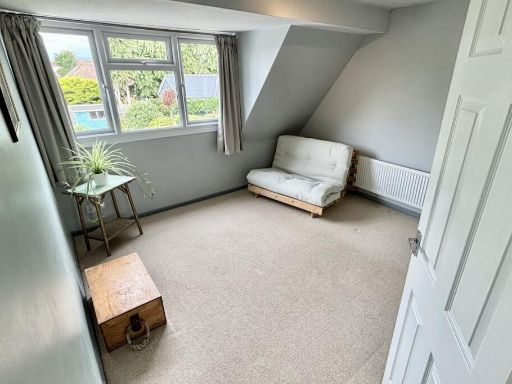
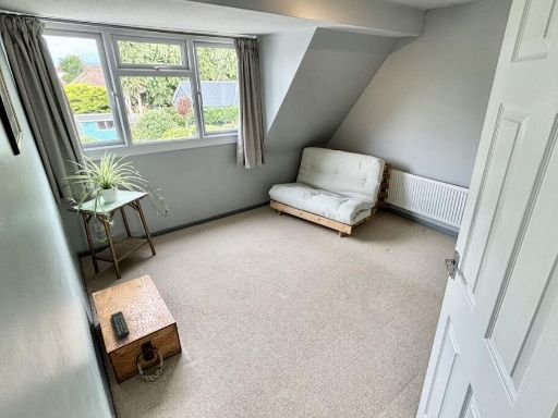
+ remote control (120, 323)
